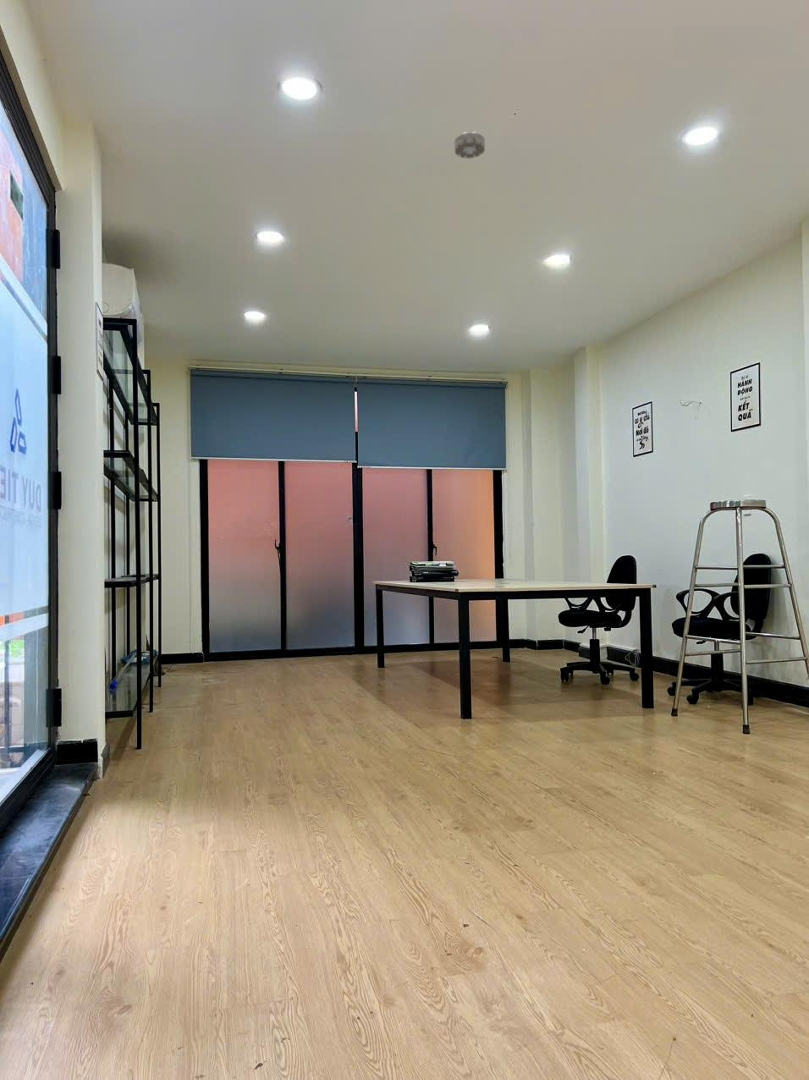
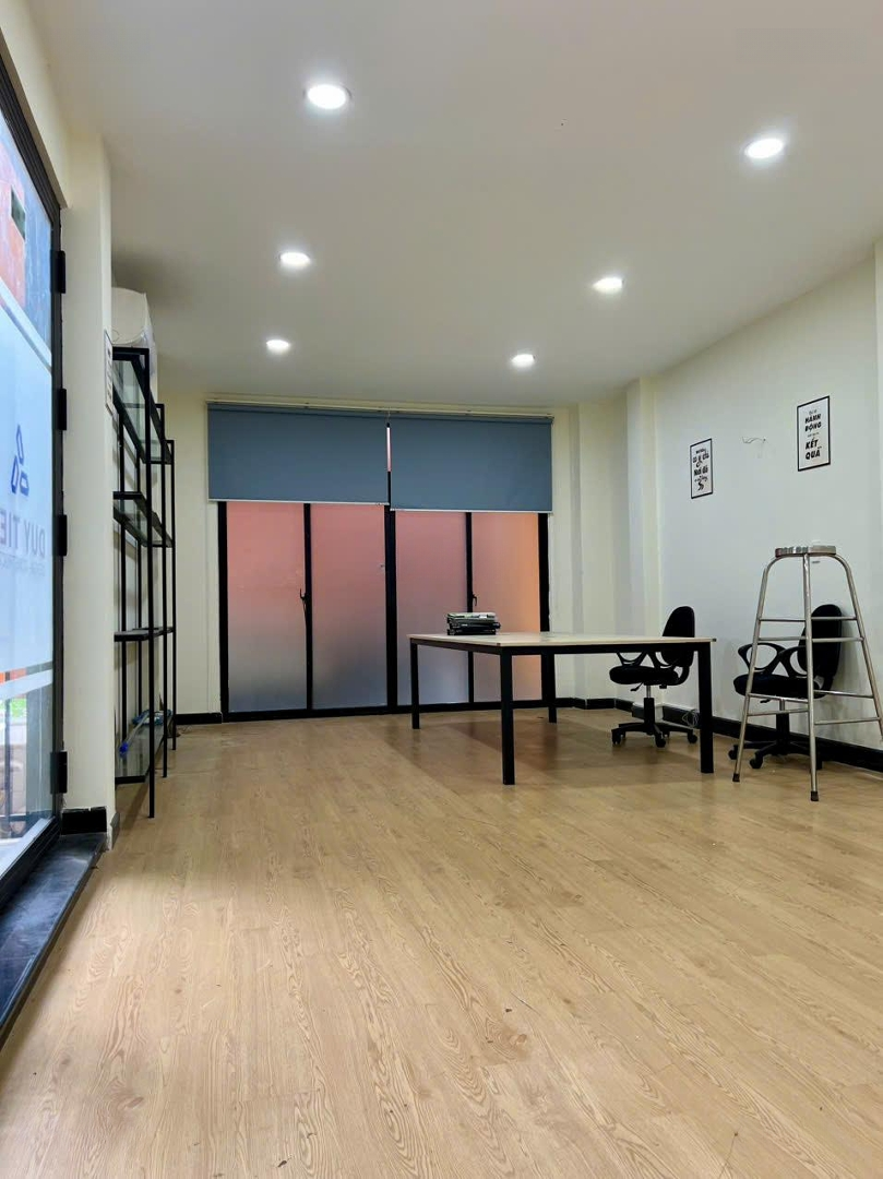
- smoke detector (469, 144)
